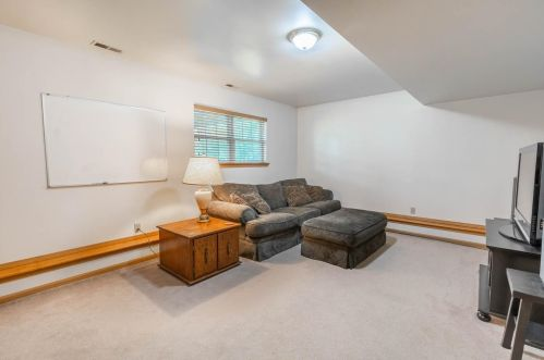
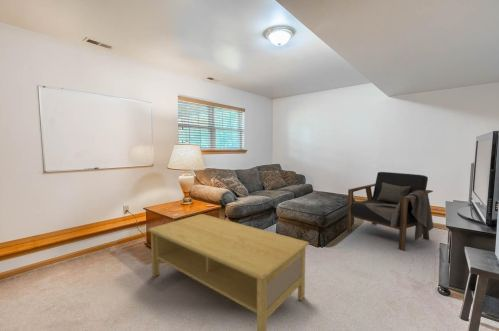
+ armchair (390, 205)
+ coffee table (222, 260)
